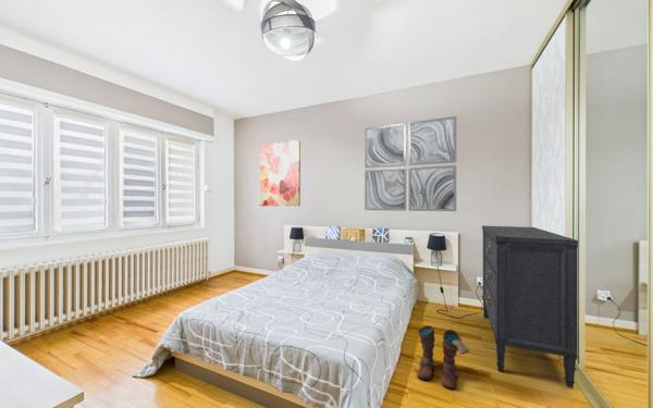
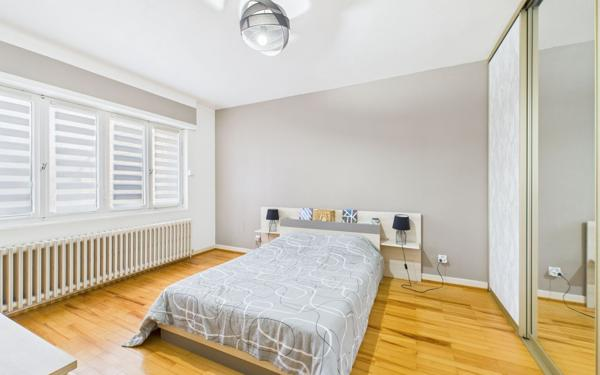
- wall art (408, 168)
- wall art (279, 174)
- boots (443, 351)
- dresser (517, 287)
